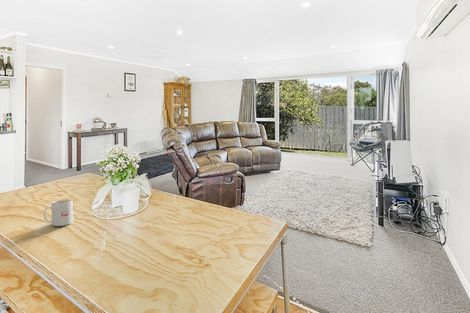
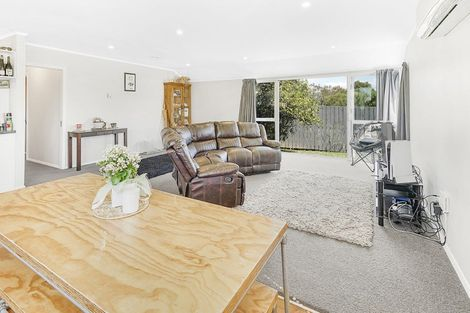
- mug (58, 213)
